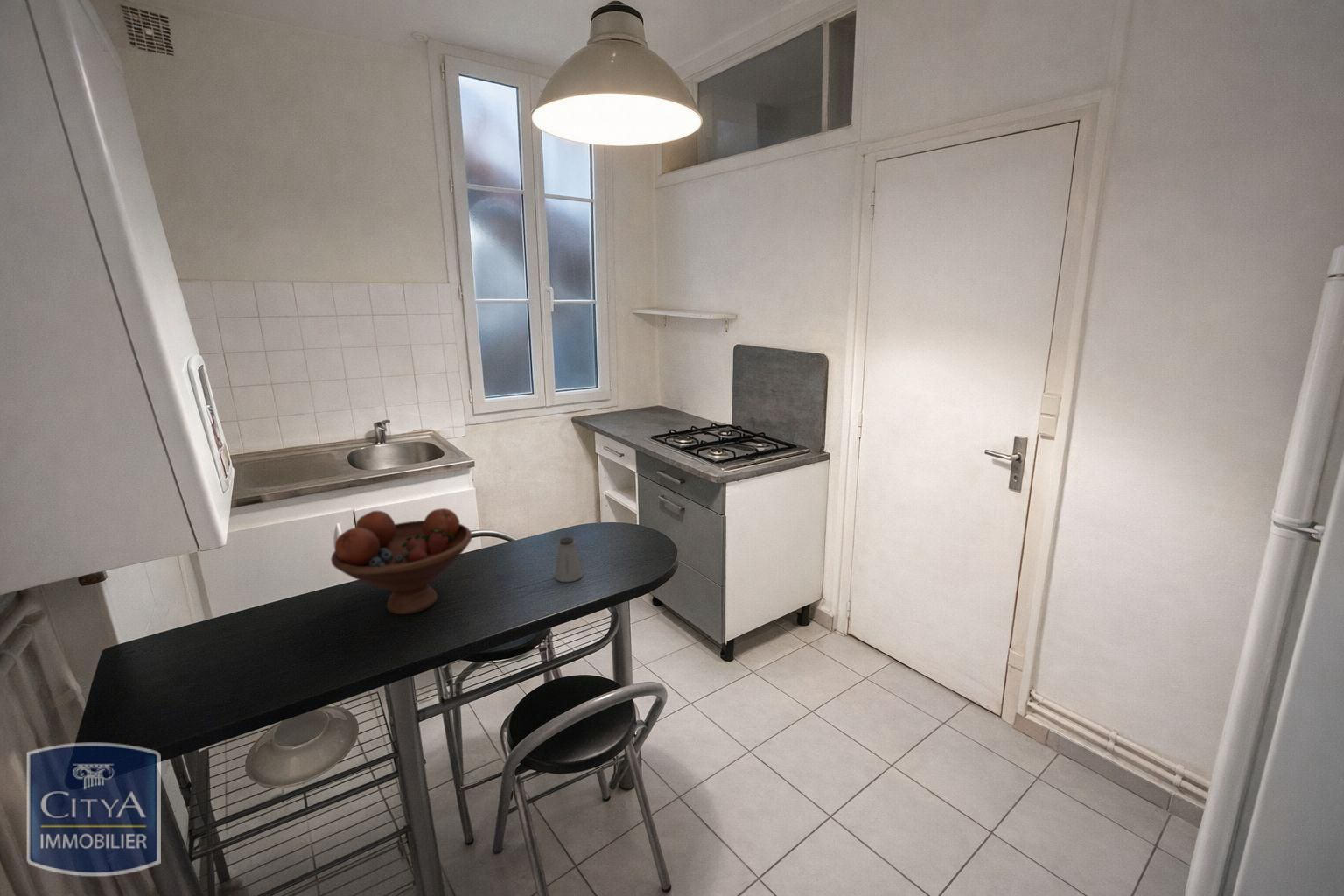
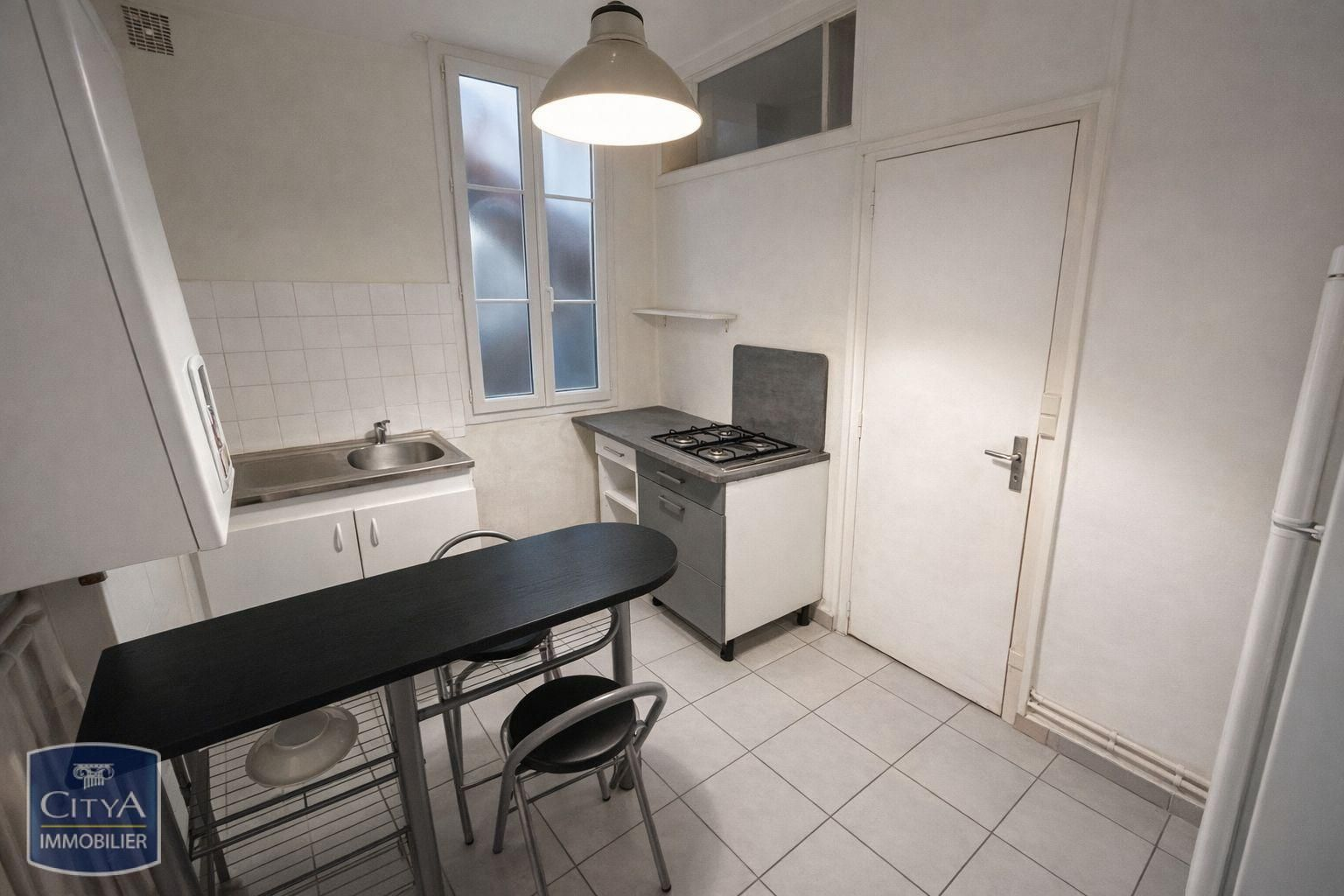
- saltshaker (568, 557)
- fruit bowl (407, 561)
